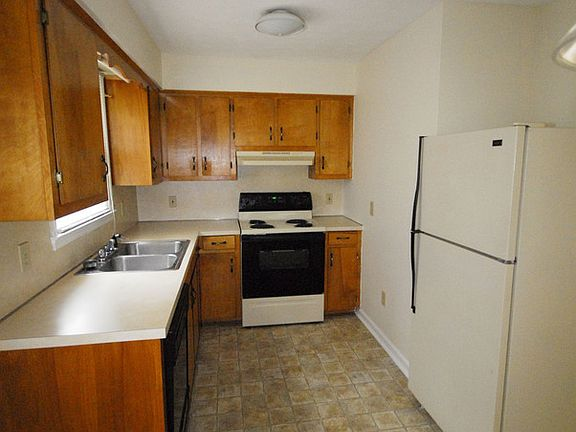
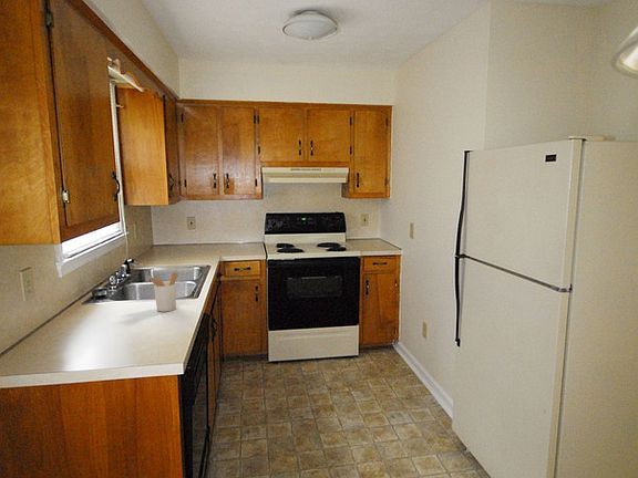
+ utensil holder (162, 291)
